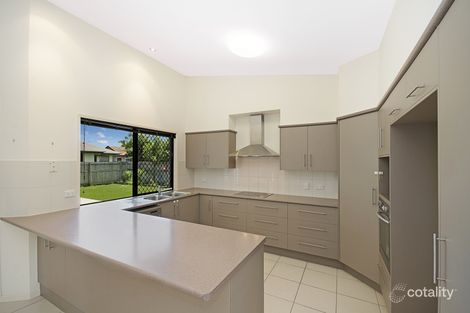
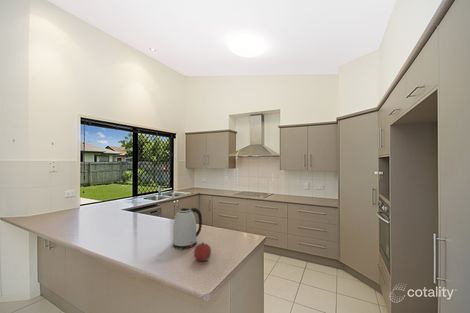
+ kettle (188, 225)
+ fruit (202, 251)
